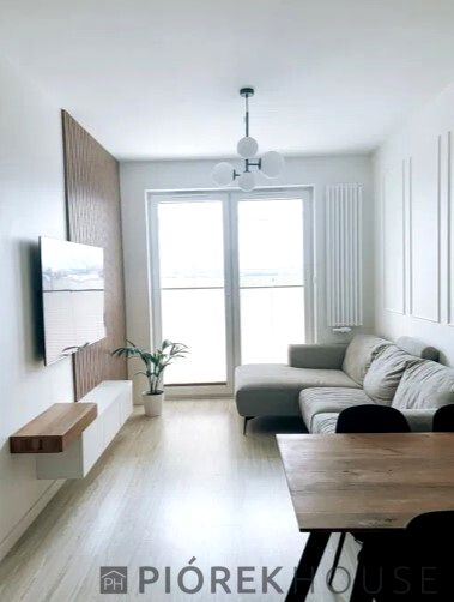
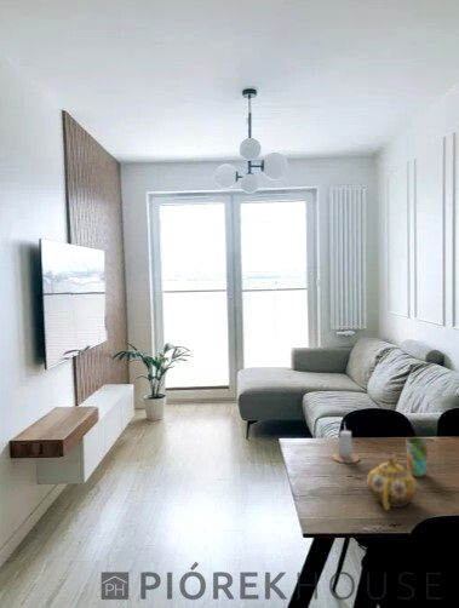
+ teapot (391, 478)
+ cup (417, 457)
+ candle (345, 438)
